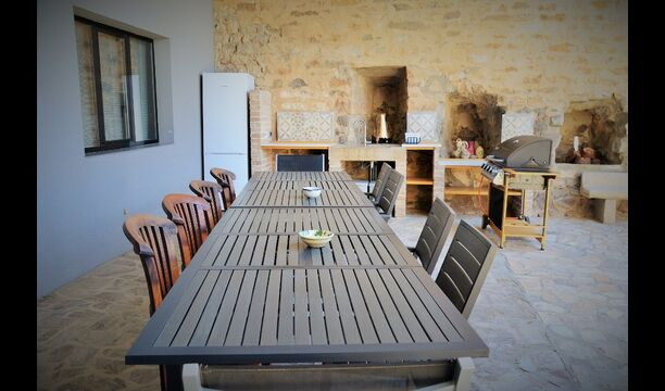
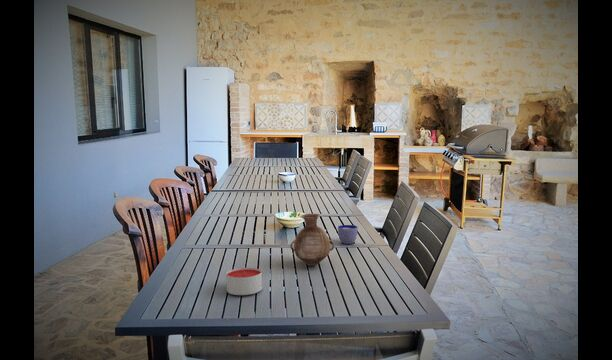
+ cup (347, 233)
+ candle (244, 280)
+ vase (311, 240)
